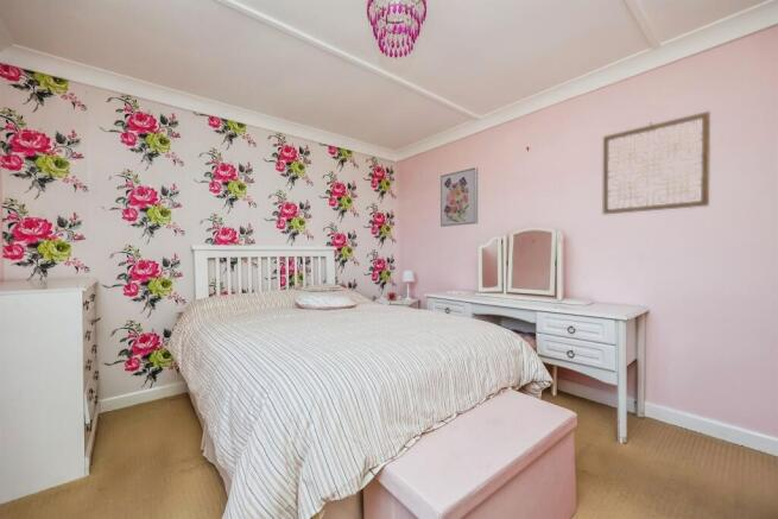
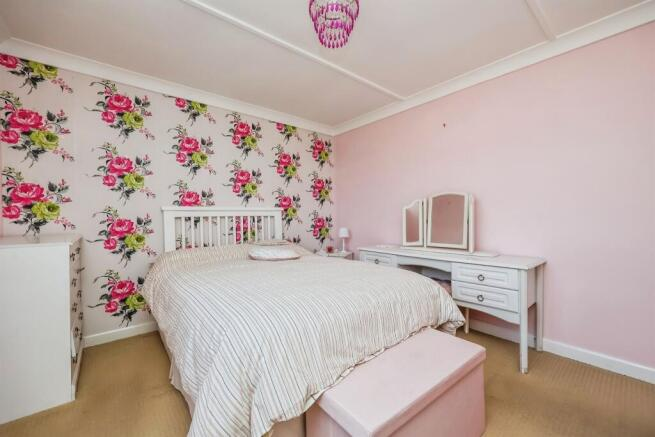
- wall art (457, 198)
- wall art (651, 165)
